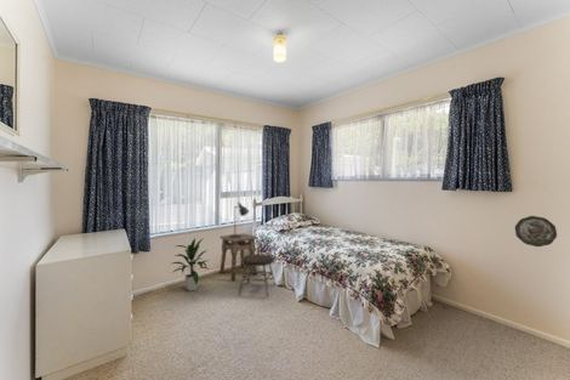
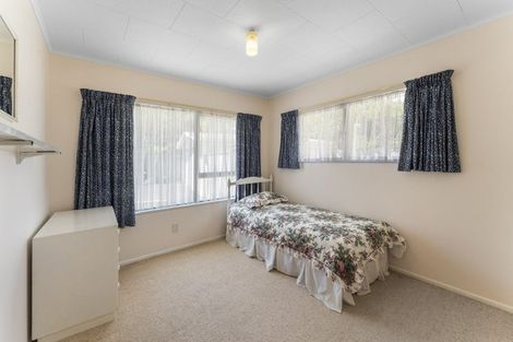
- decorative plate (535, 231)
- stool (257, 272)
- side table (240, 255)
- indoor plant (190, 263)
- lamp (240, 215)
